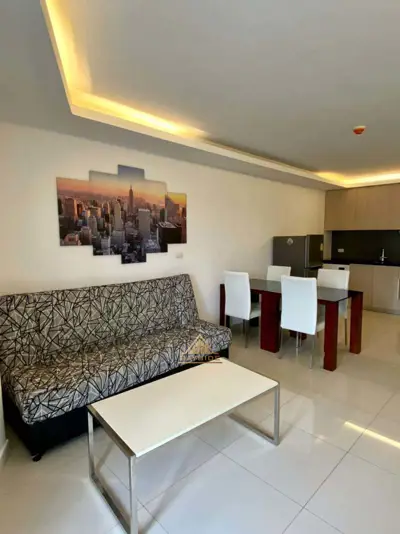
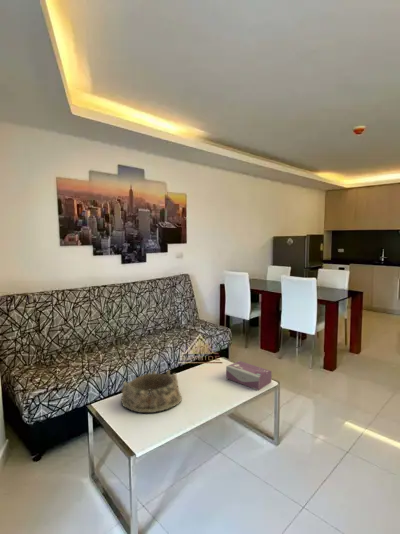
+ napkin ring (152, 389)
+ tissue box (248, 374)
